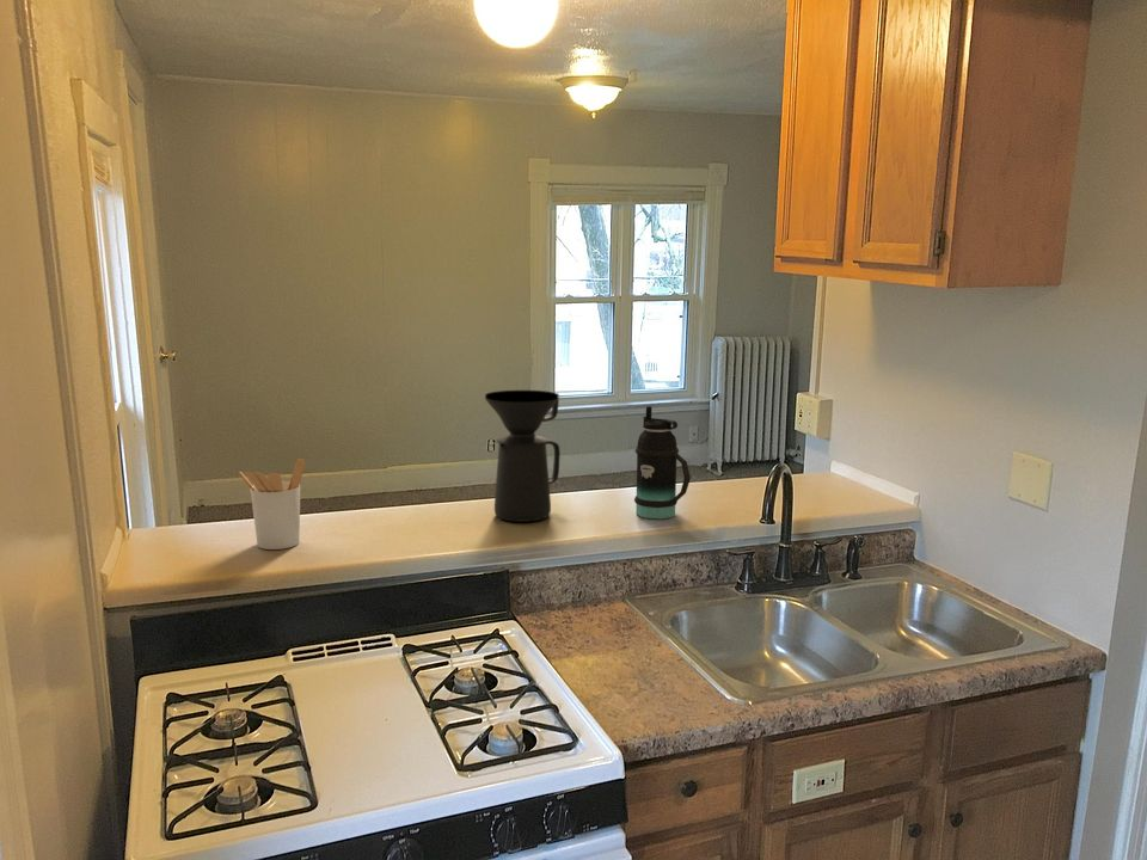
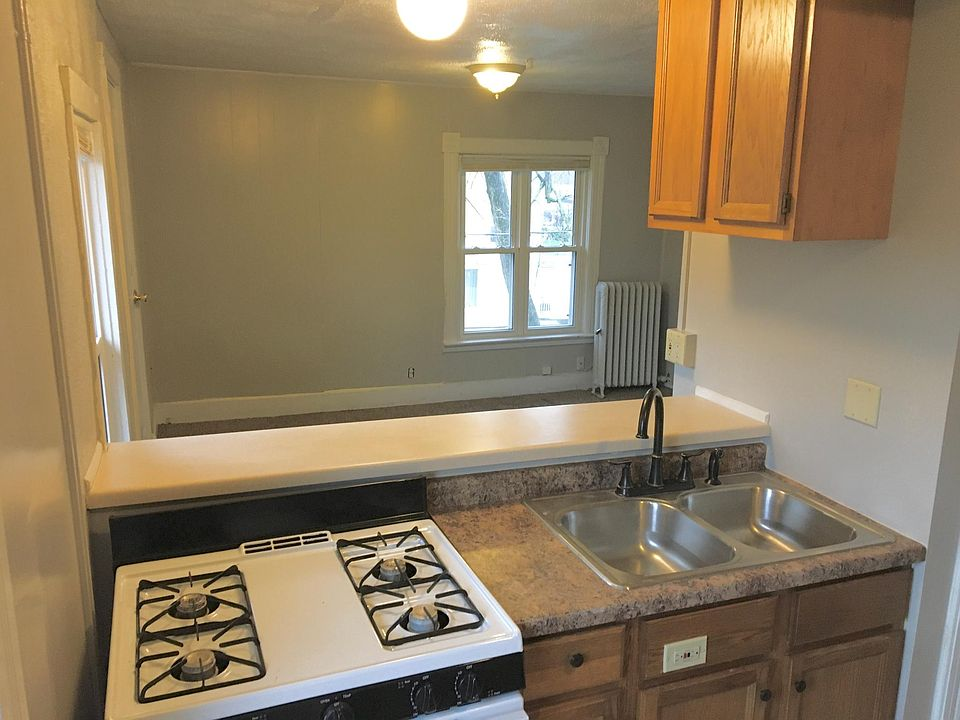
- bottle (663, 461)
- utensil holder (272, 504)
- coffee maker (522, 455)
